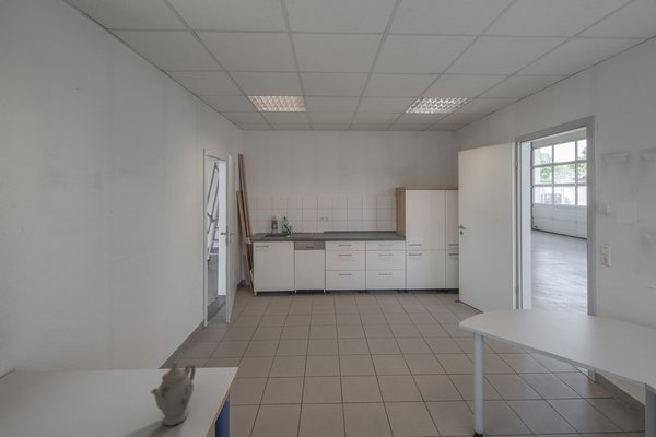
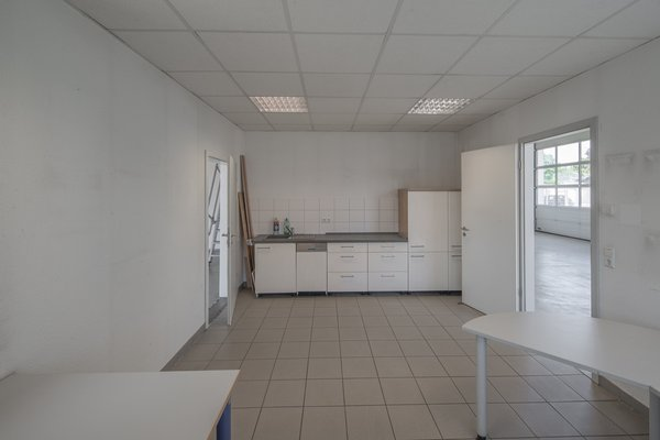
- chinaware (174, 389)
